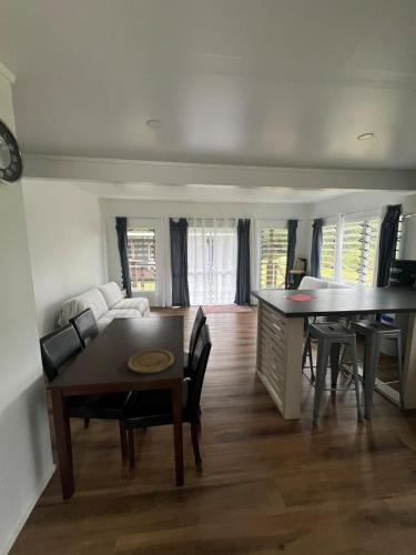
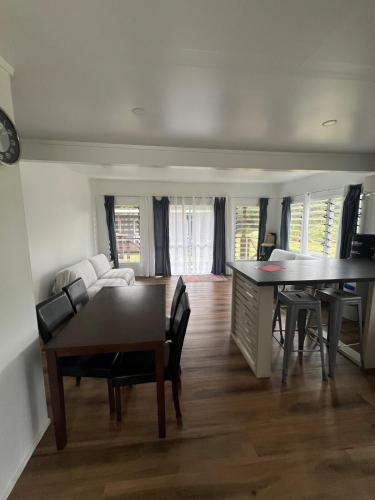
- plate (151, 360)
